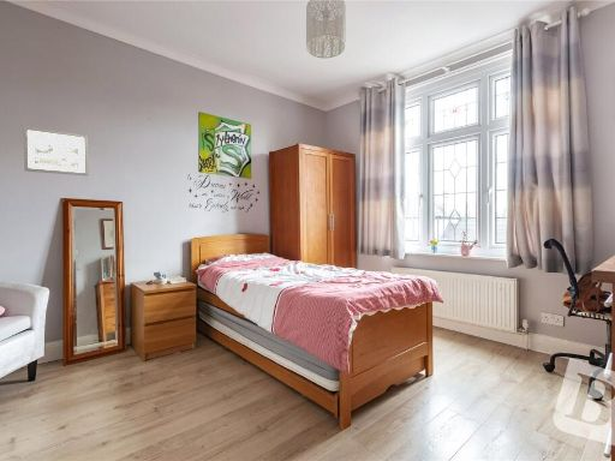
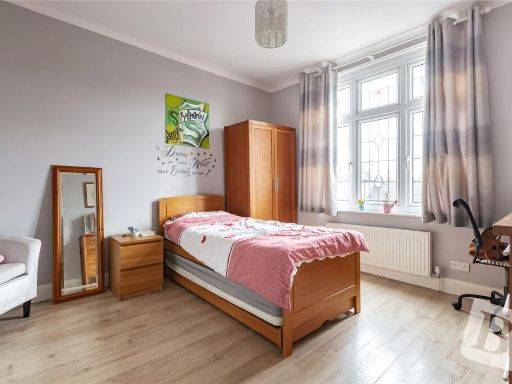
- picture frame (56, 152)
